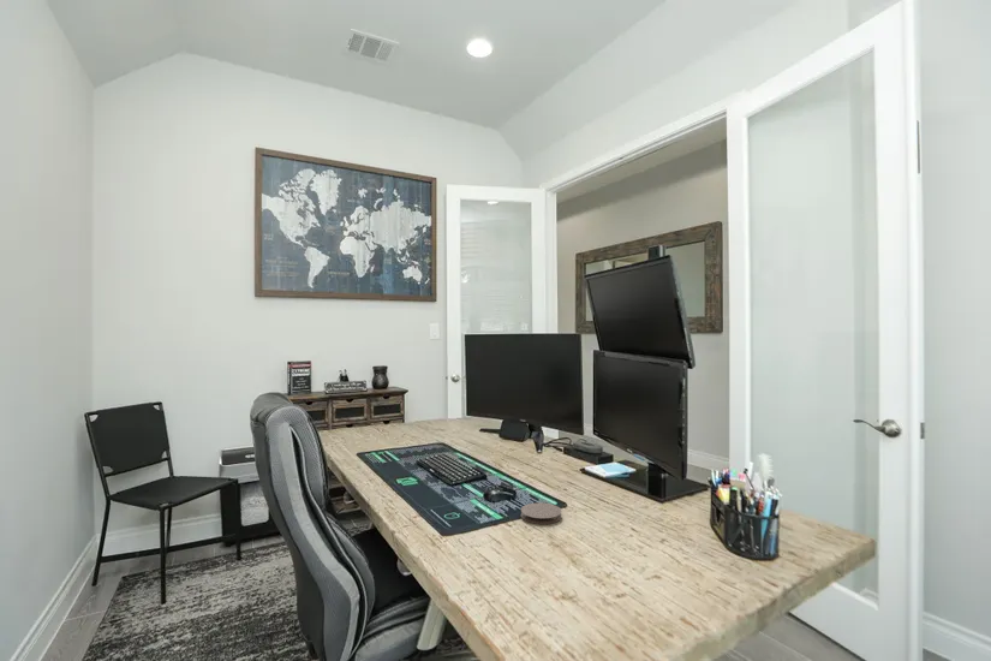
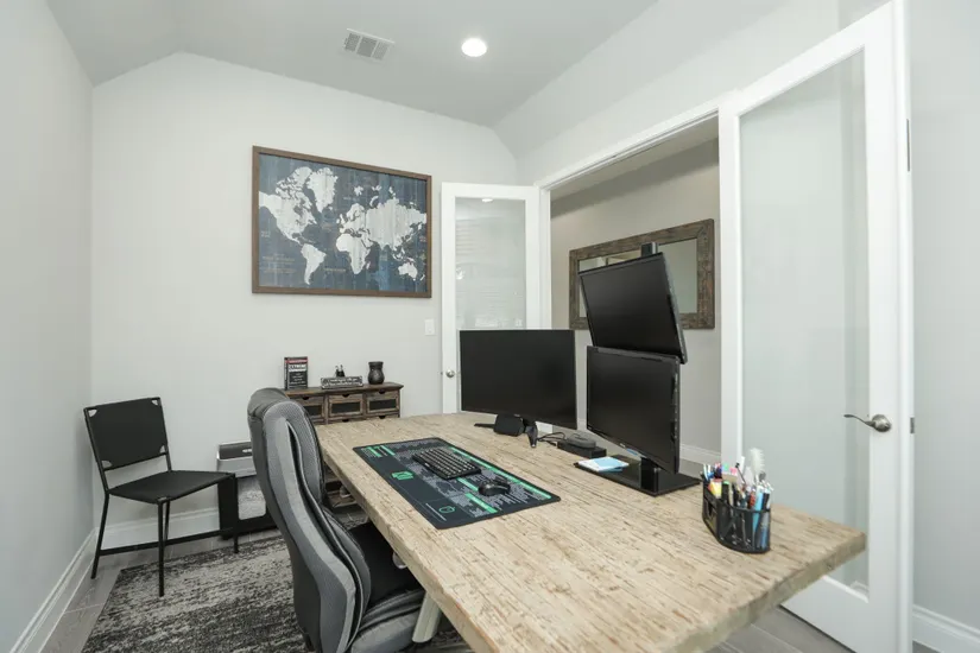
- coaster (541, 512)
